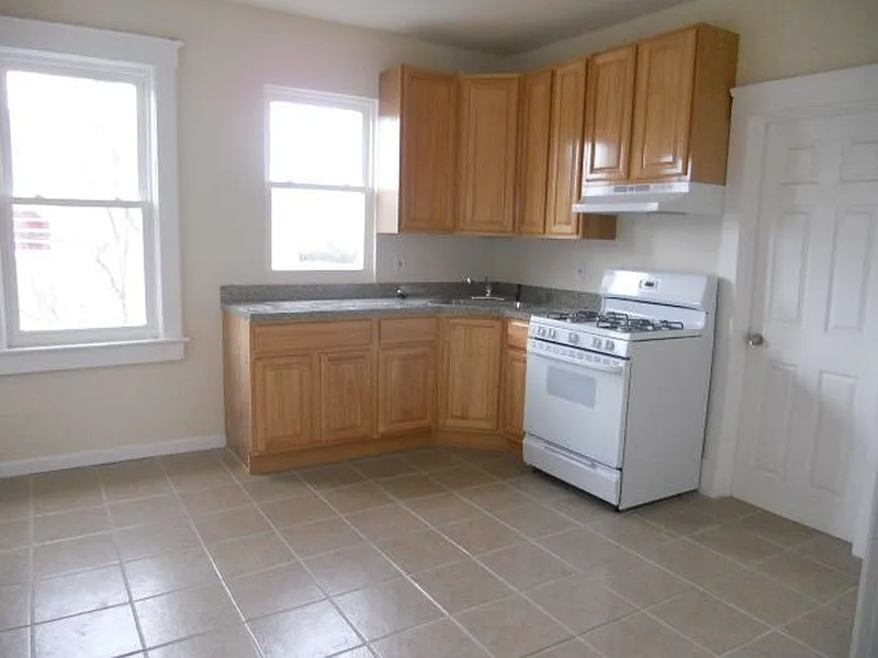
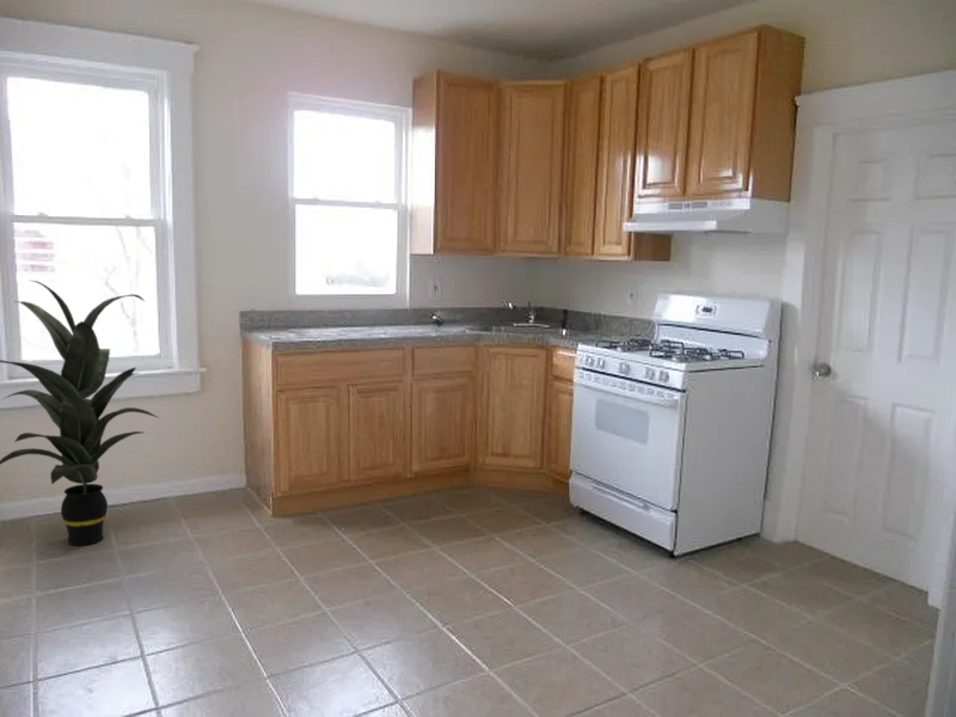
+ indoor plant (69, 412)
